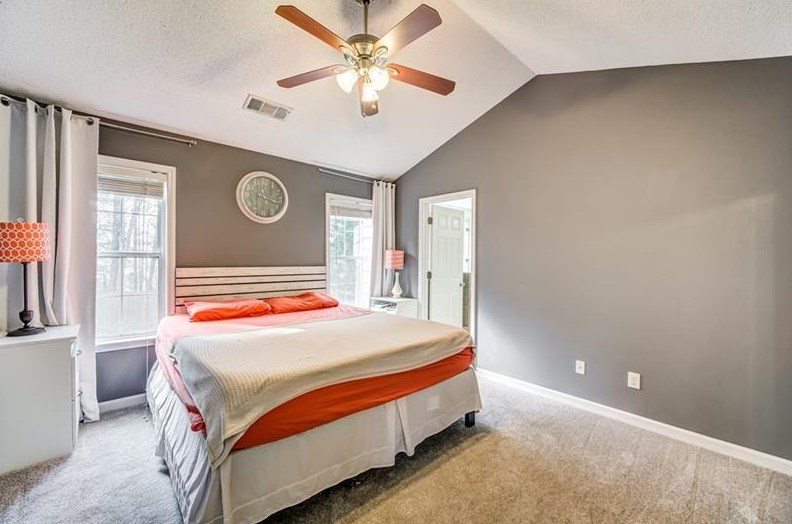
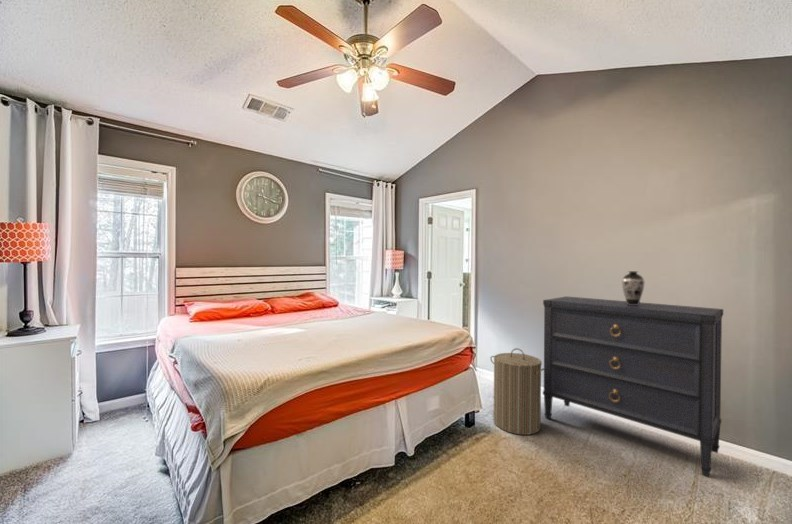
+ laundry hamper (516, 386)
+ dresser (624, 369)
+ decorative vase (633, 287)
